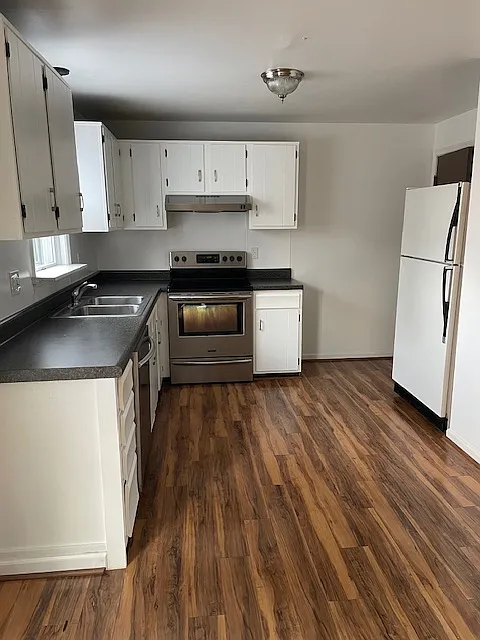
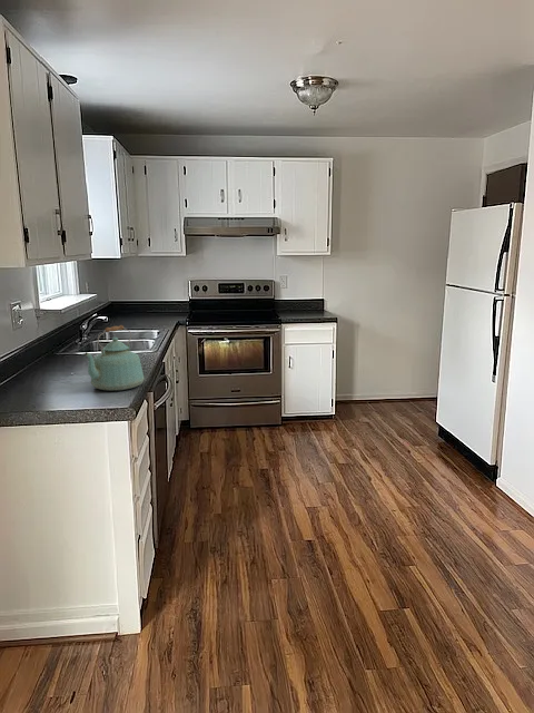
+ kettle (111, 356)
